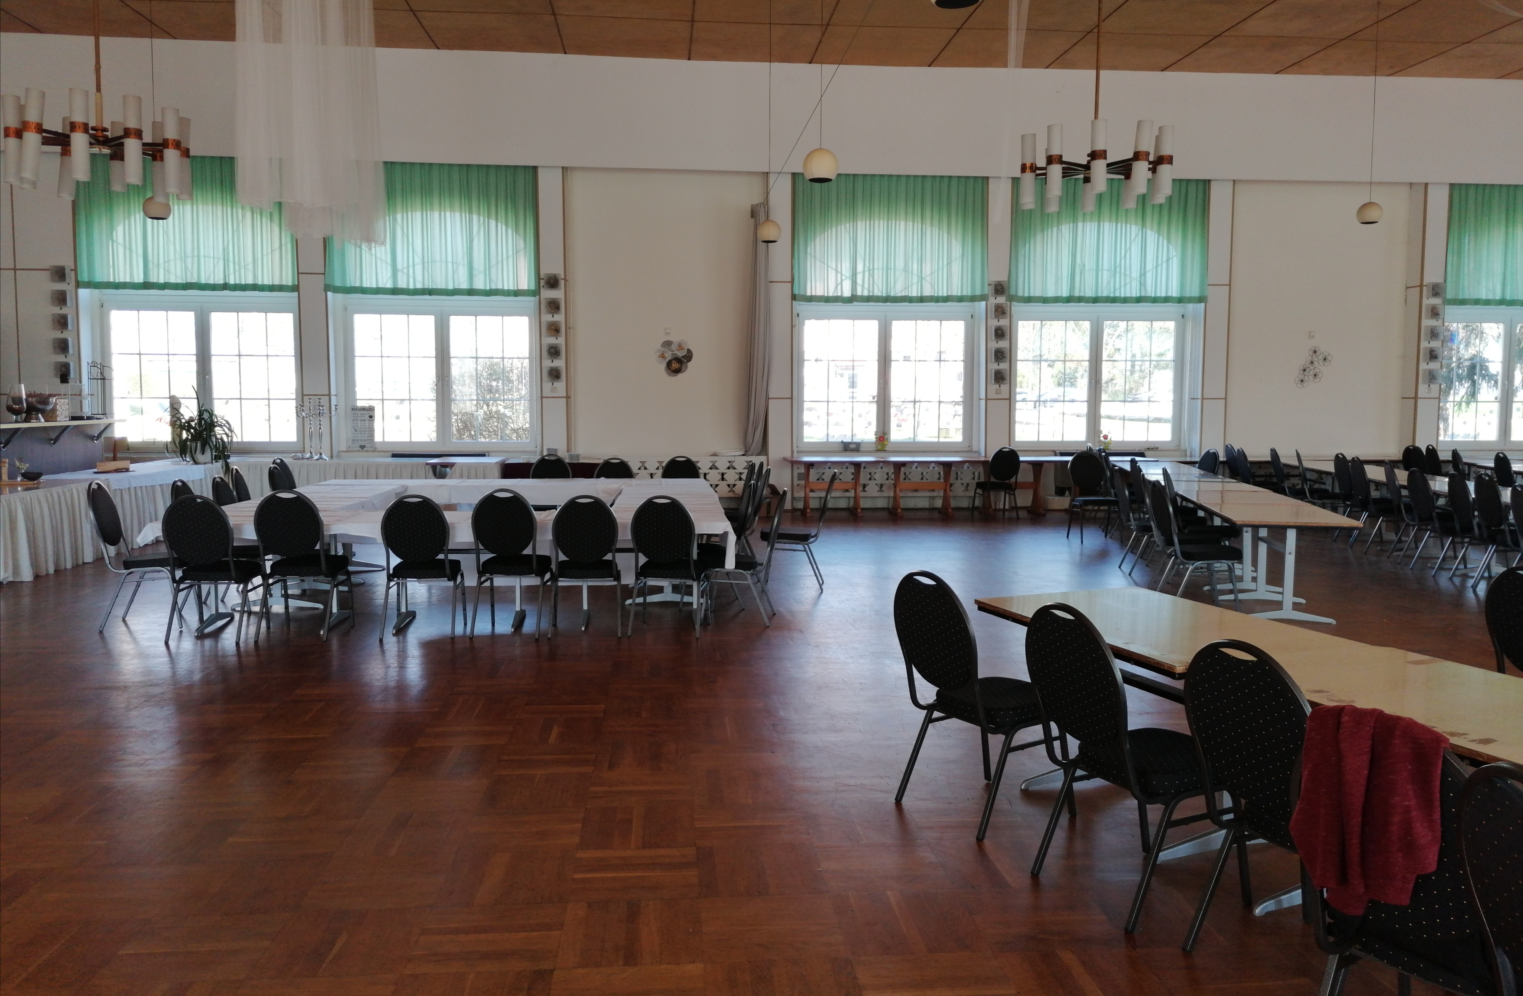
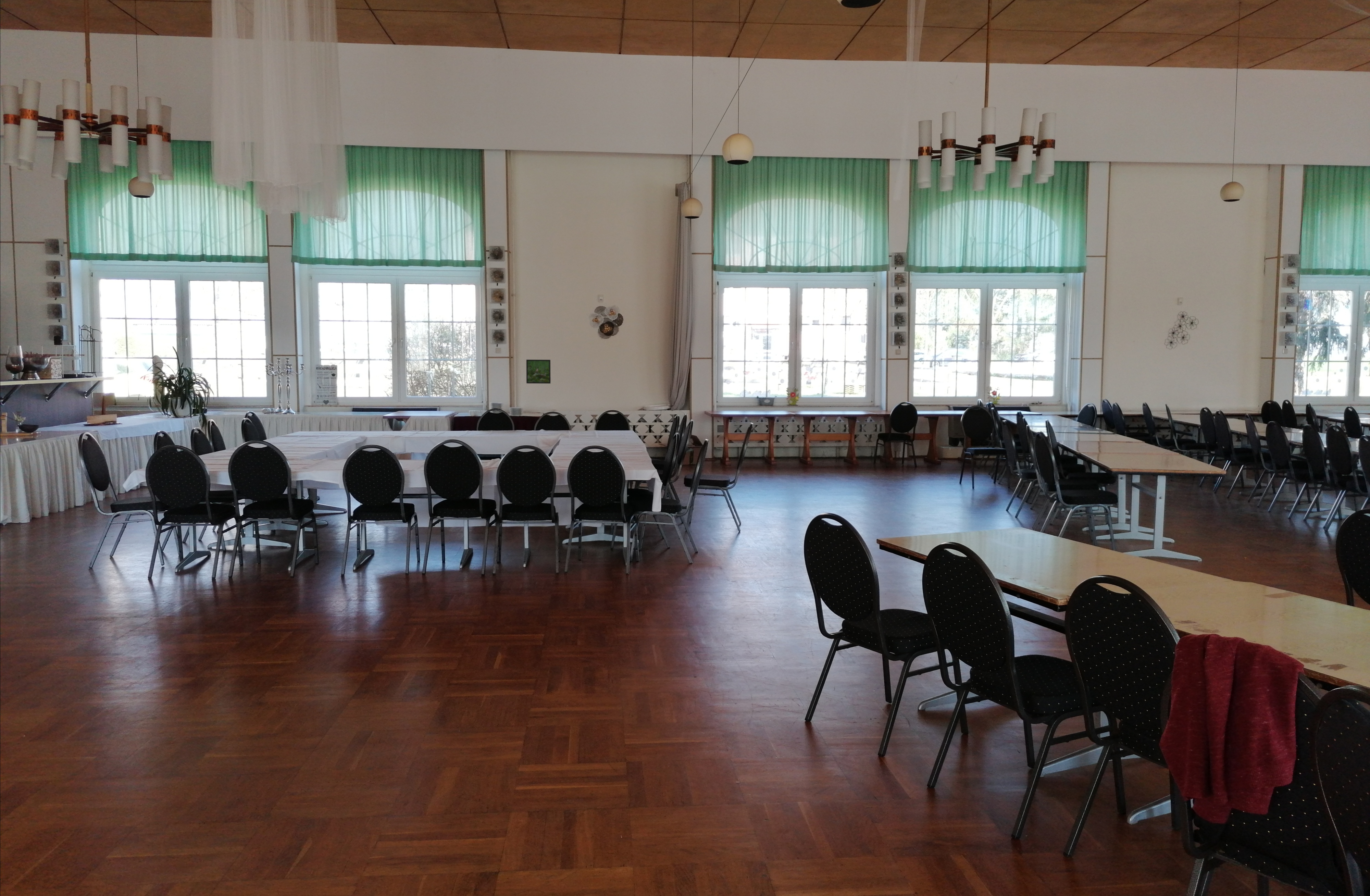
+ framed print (538, 371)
